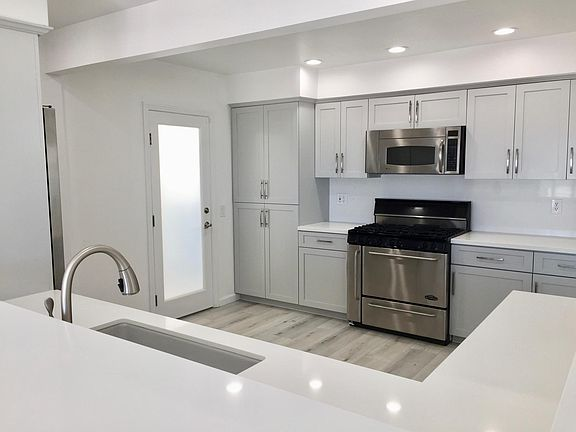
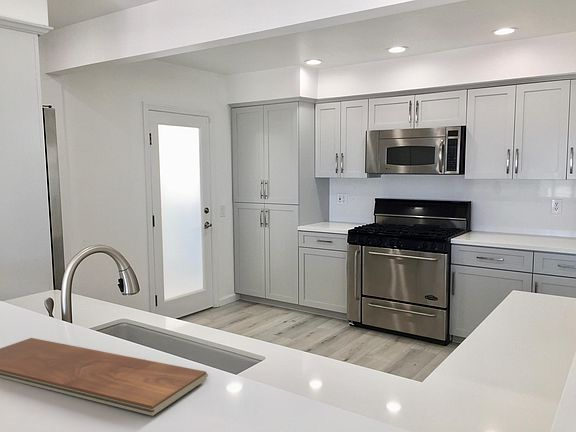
+ chopping board (82, 369)
